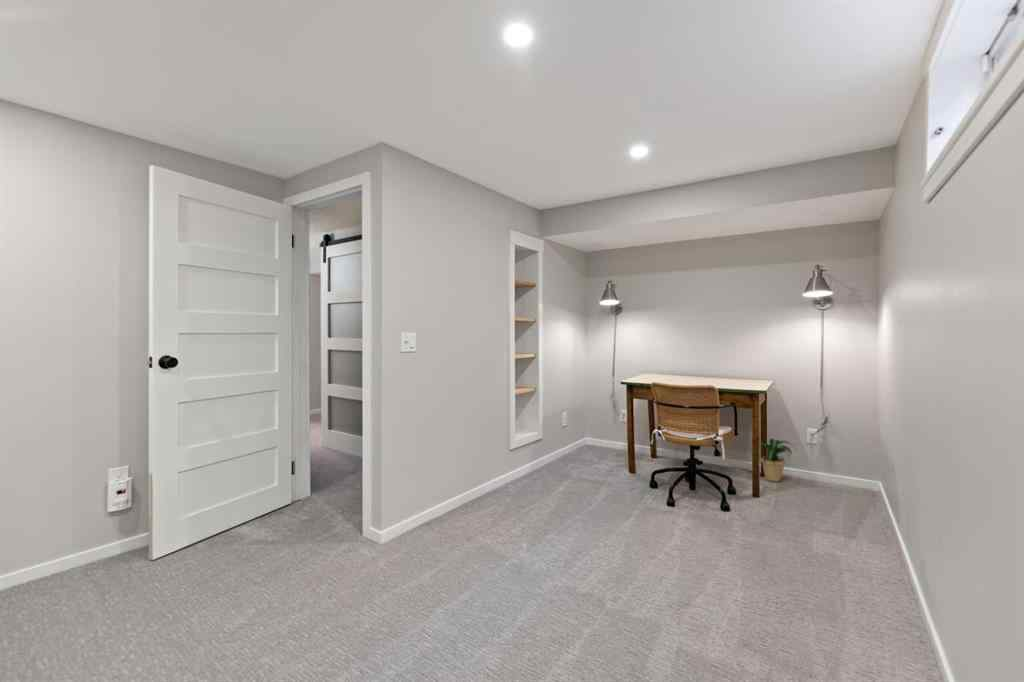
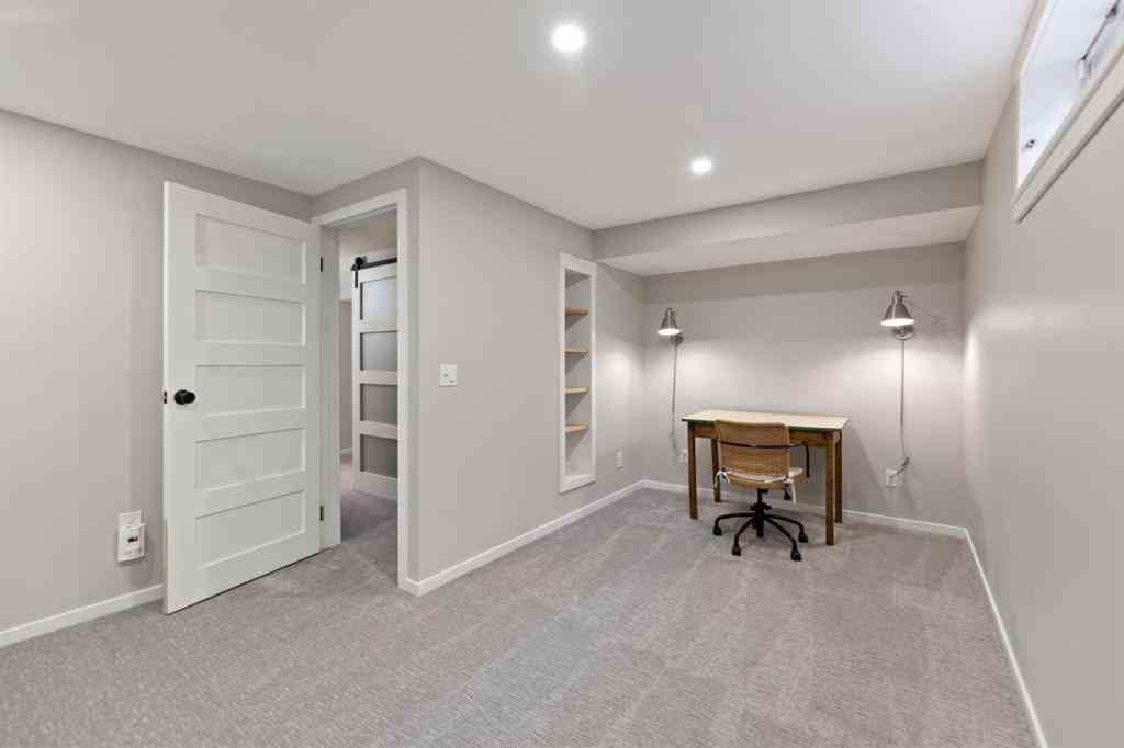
- potted plant (773, 460)
